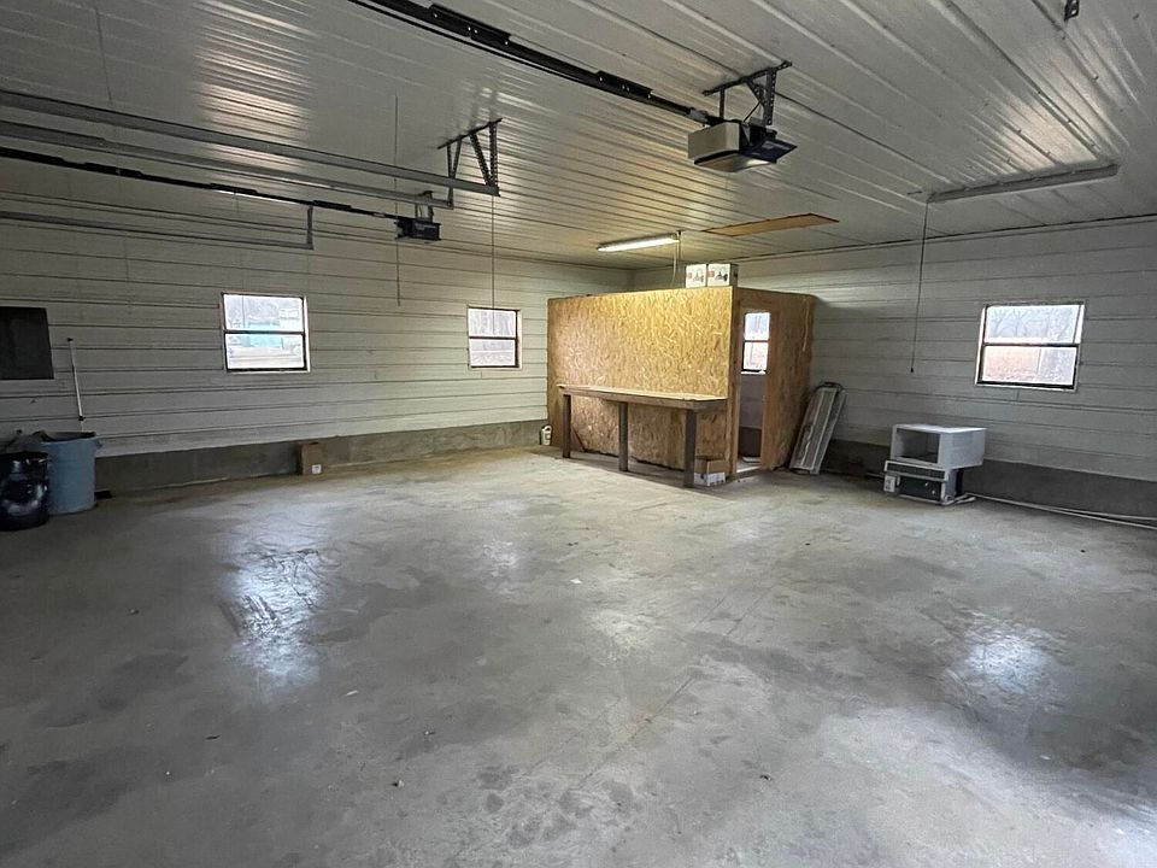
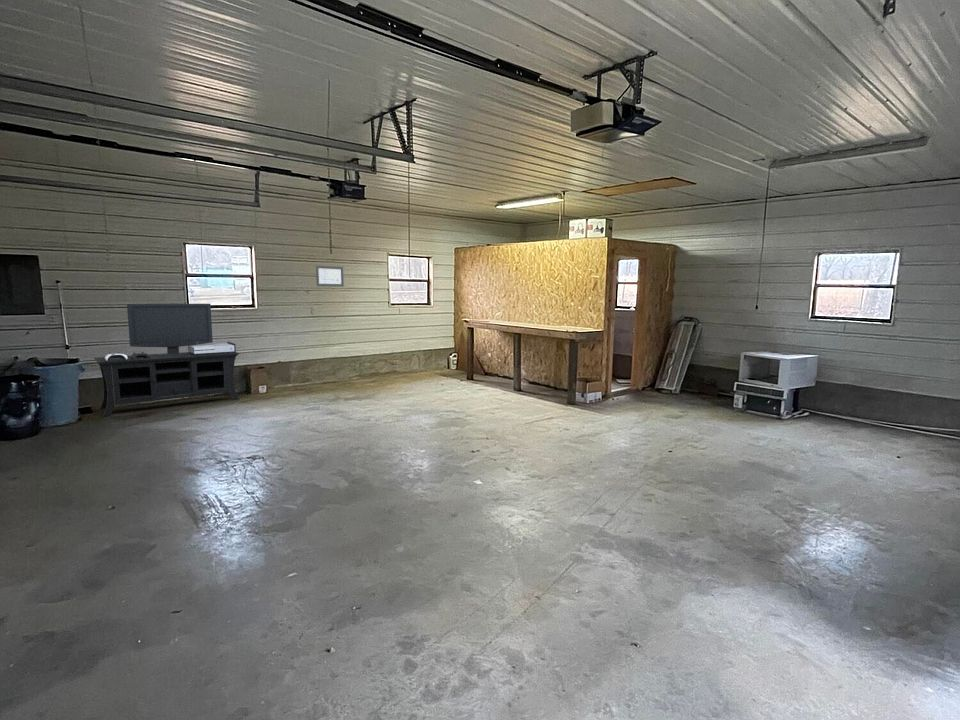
+ media console (169, 354)
+ wall art (330, 276)
